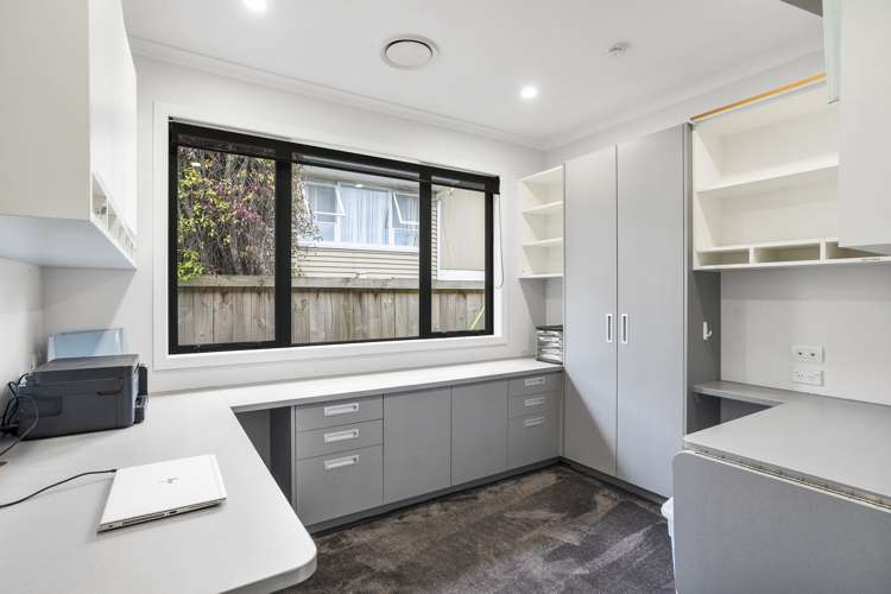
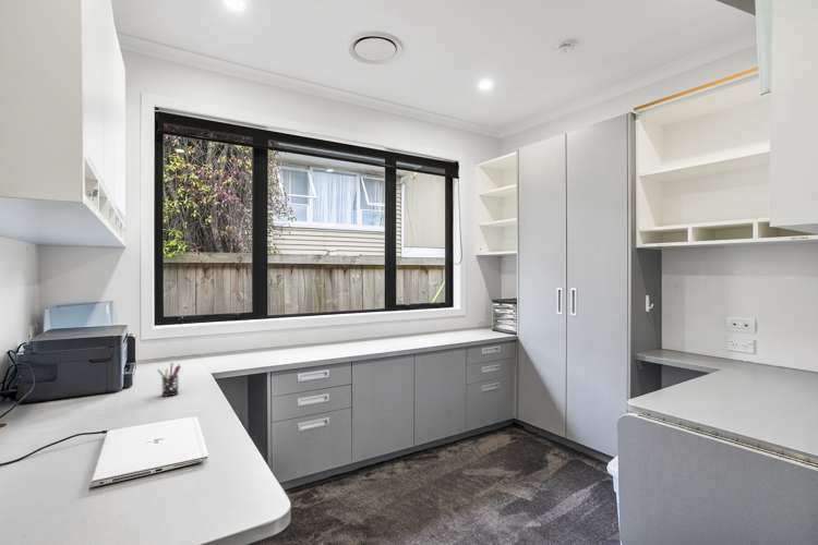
+ pen holder (168, 378)
